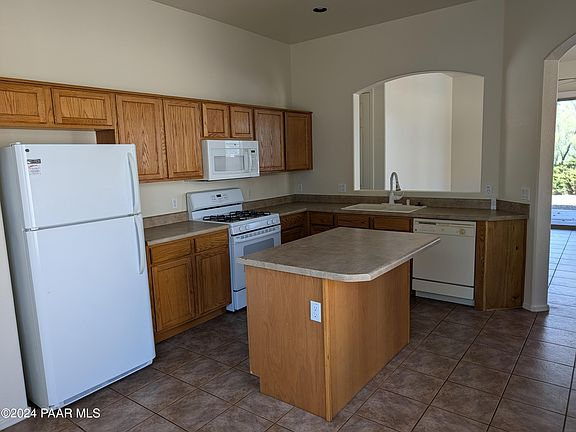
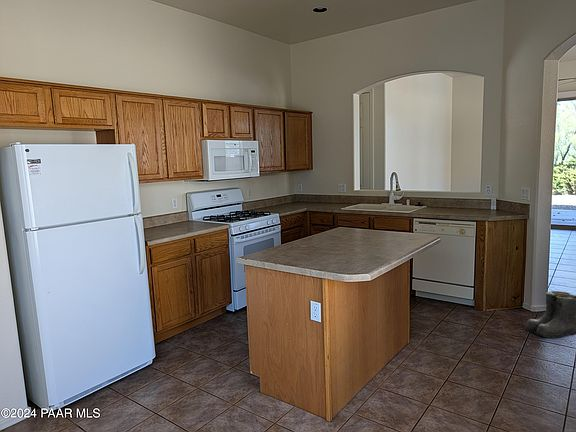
+ boots (552, 313)
